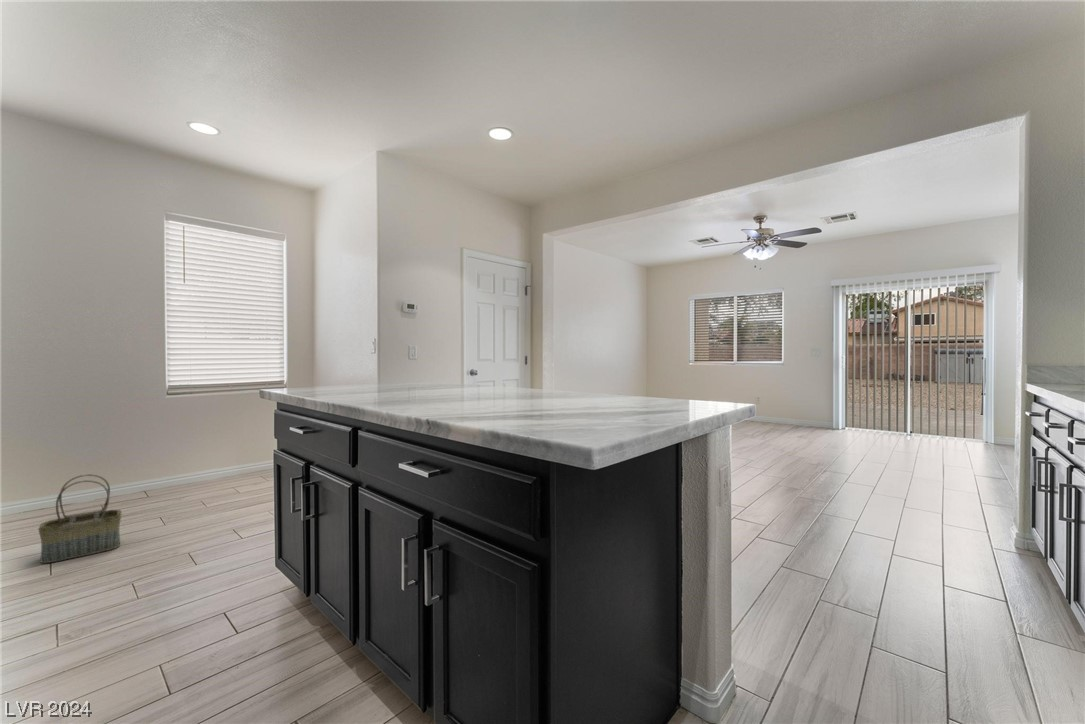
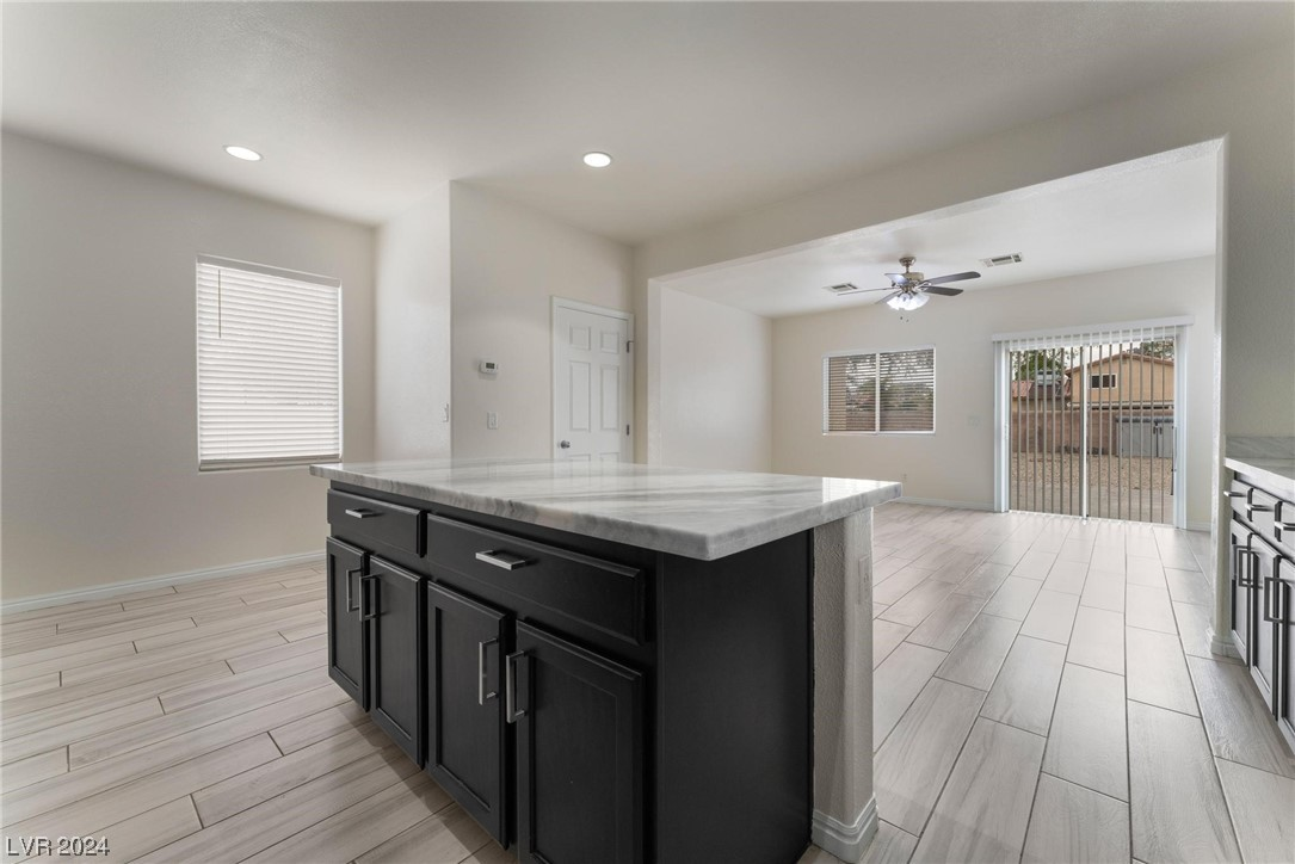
- basket (82, 514)
